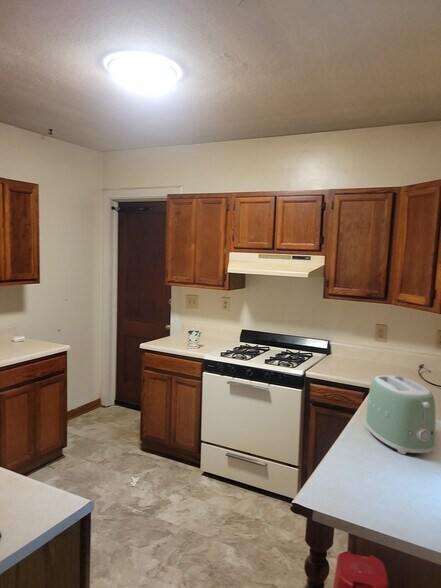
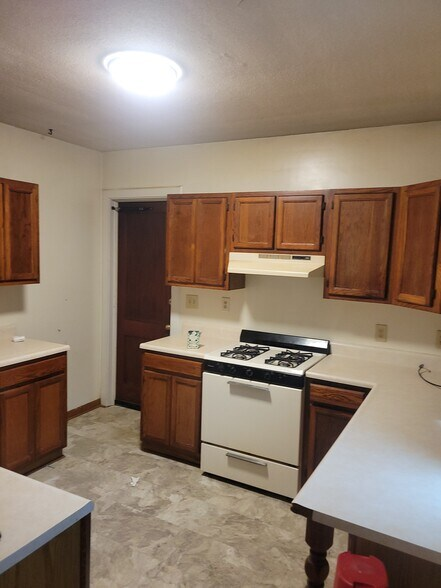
- toaster (399, 409)
